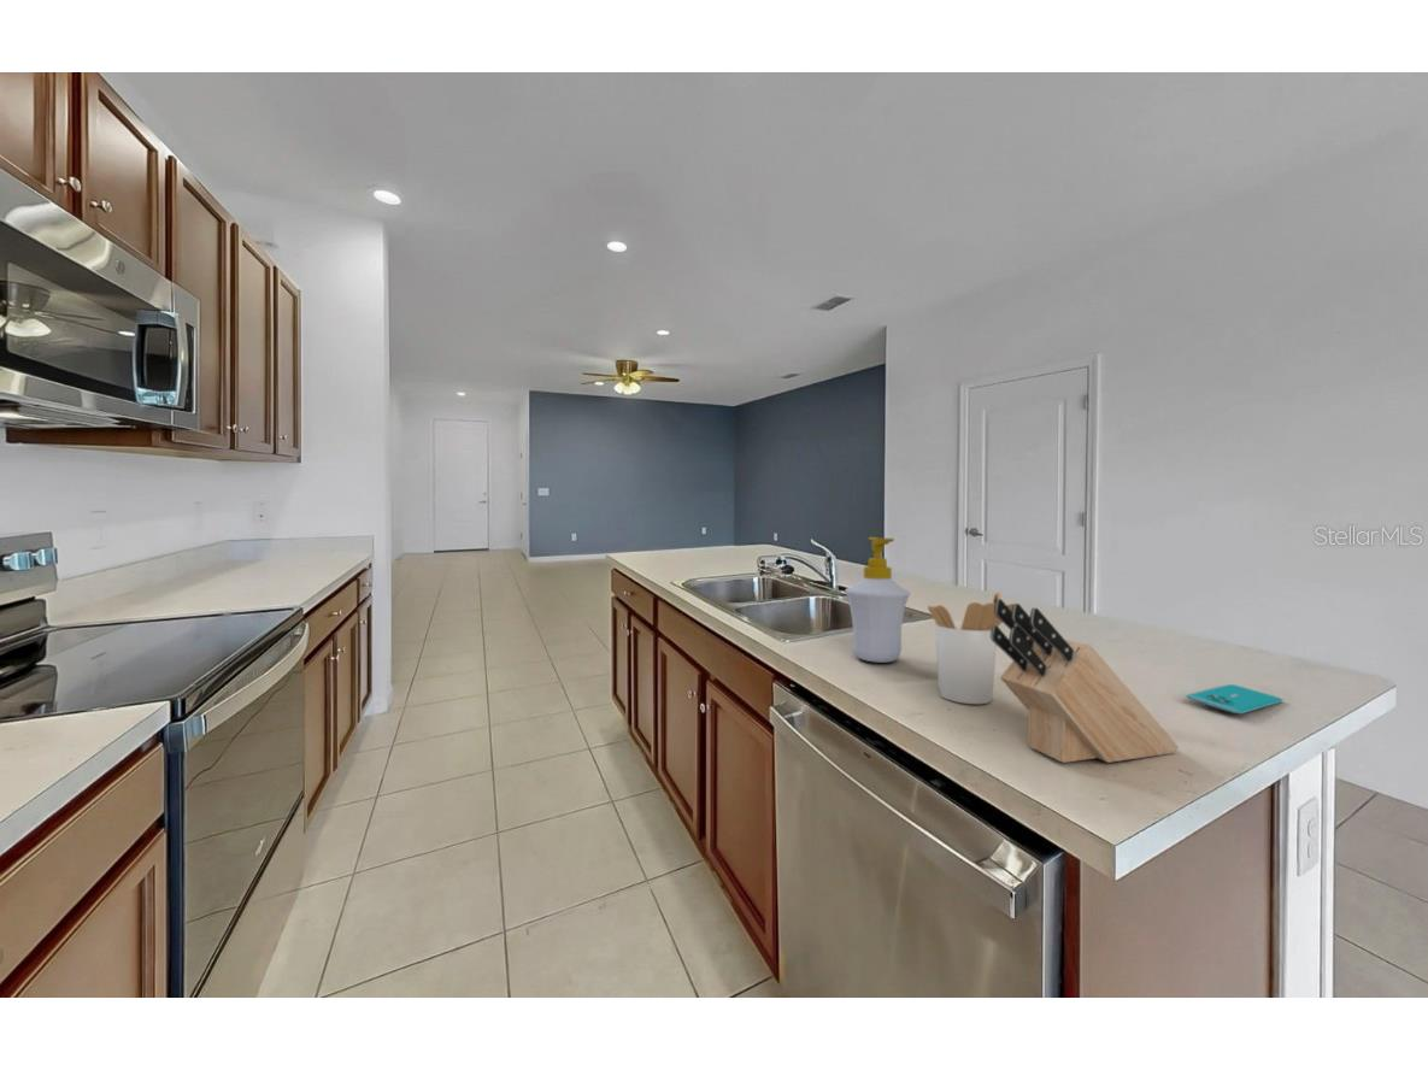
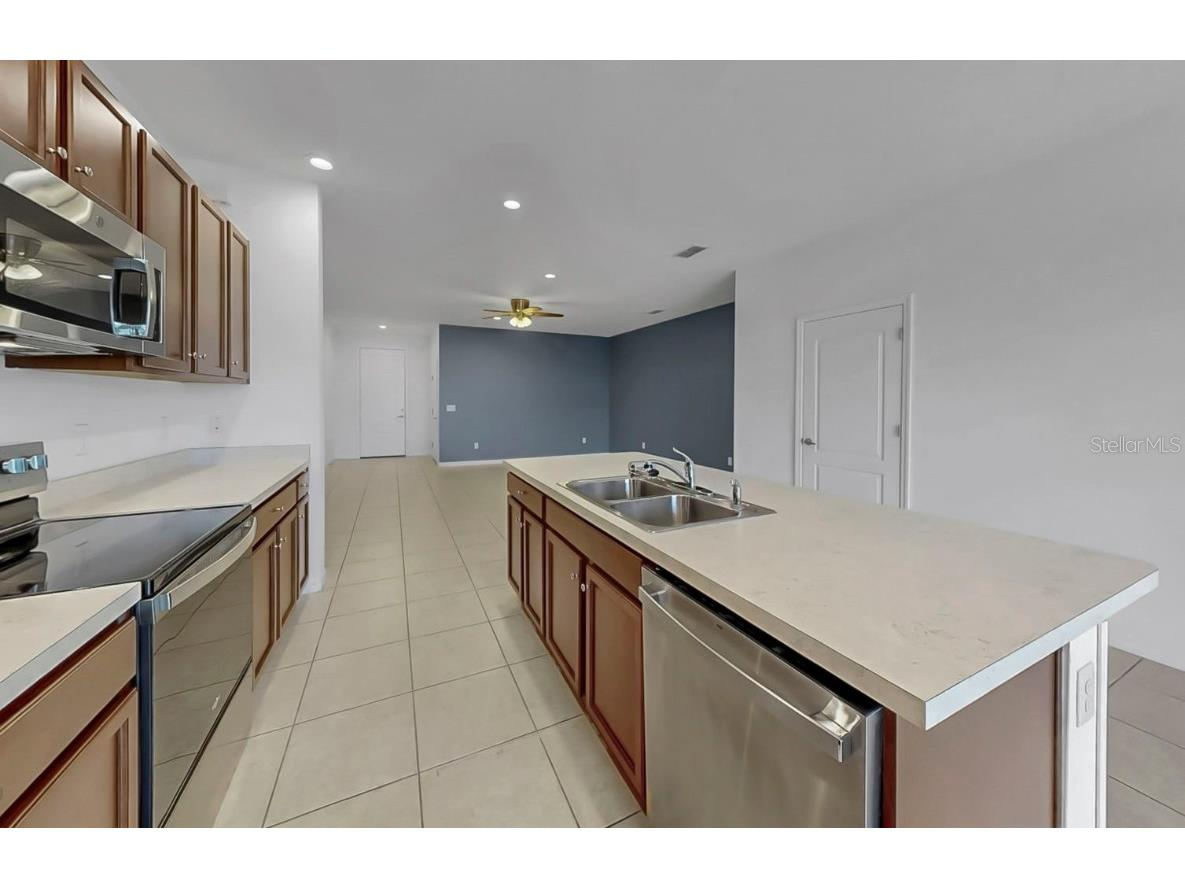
- knife block (1077, 675)
- smartphone (1234, 698)
- utensil holder (972, 646)
- soap bottle (876, 598)
